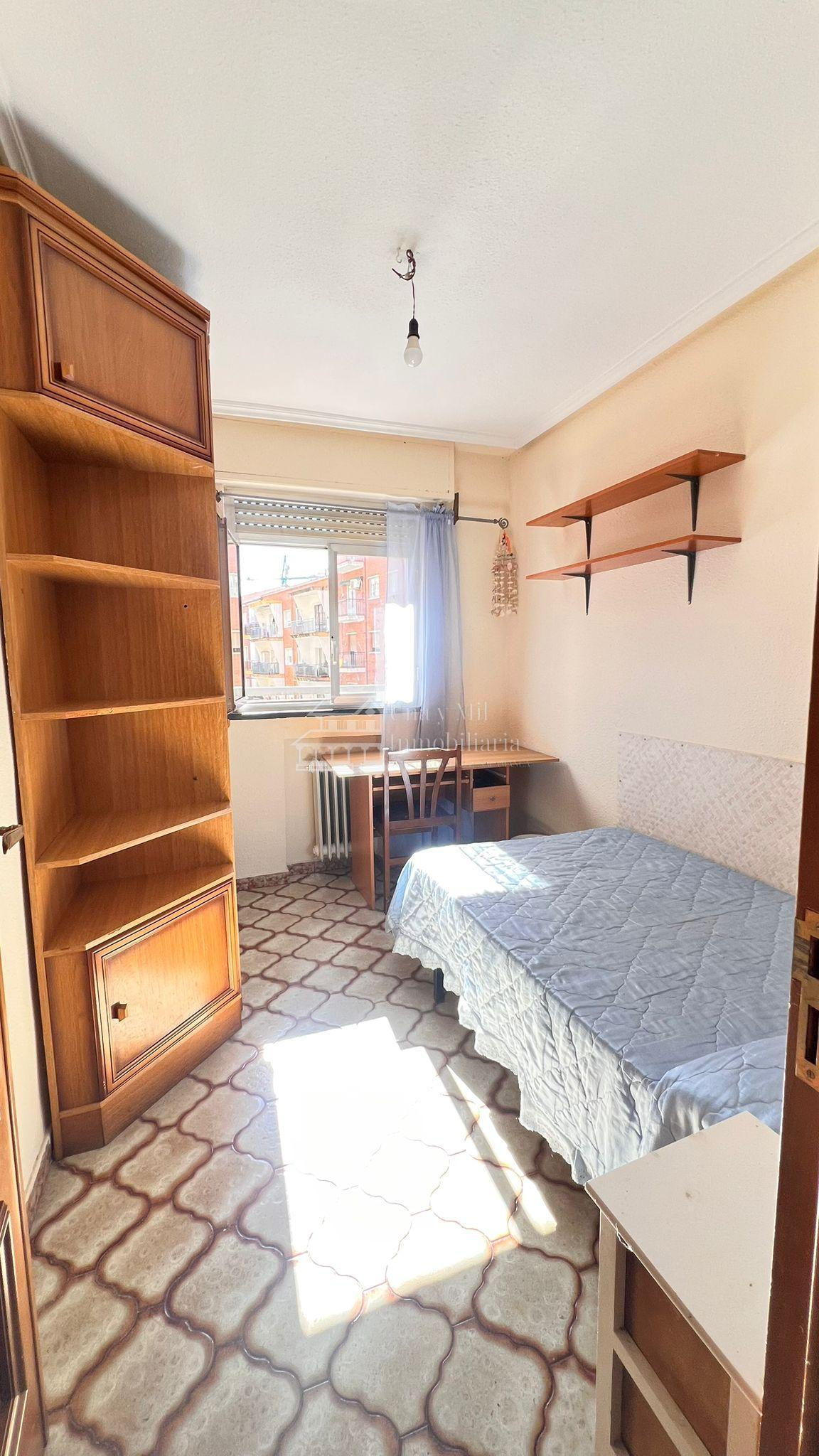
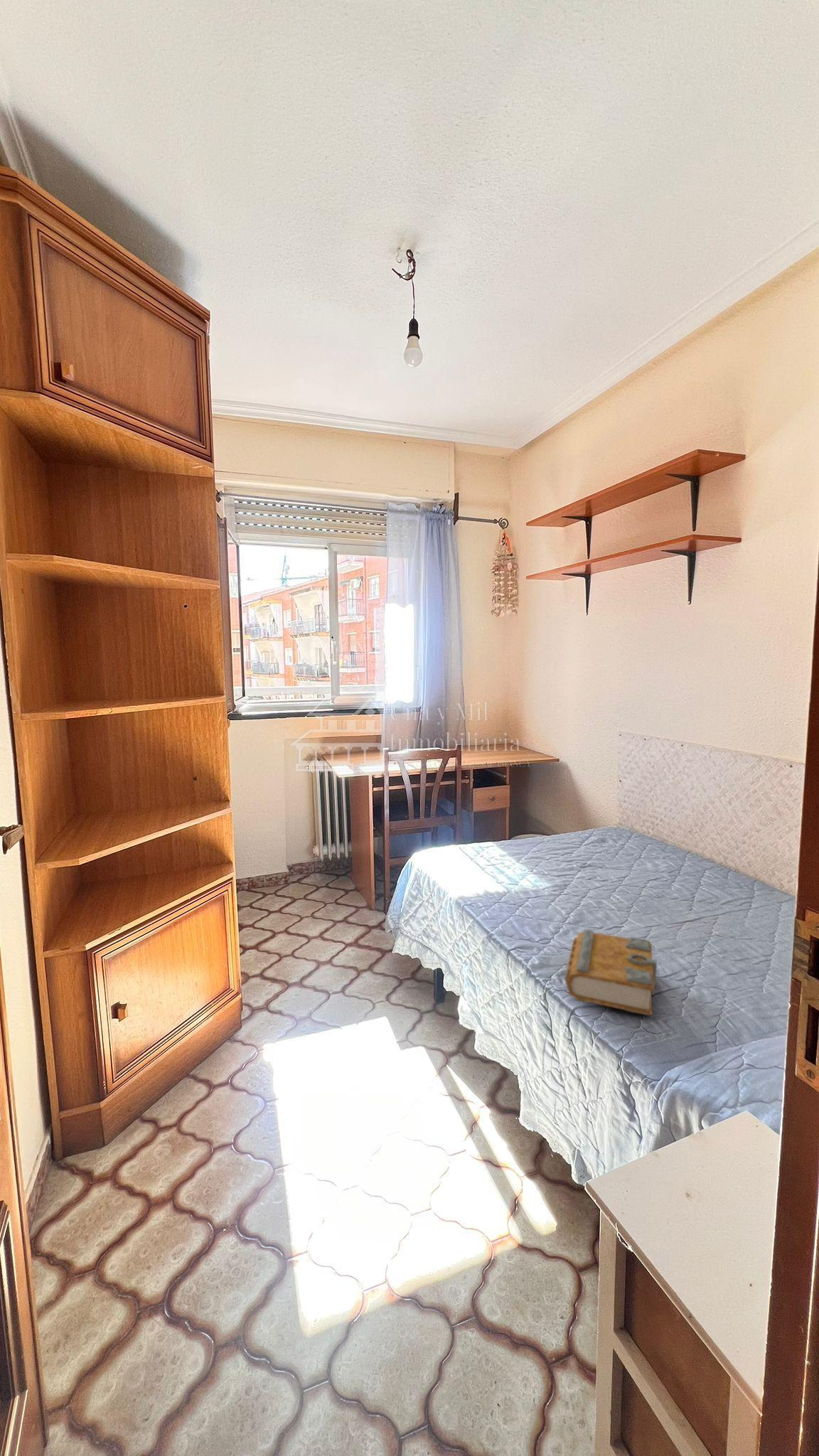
+ book (611, 968)
